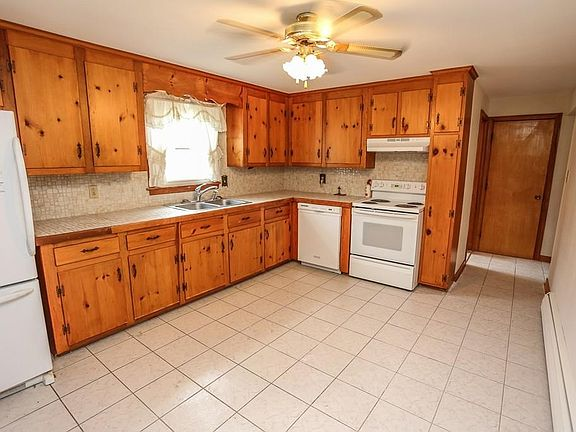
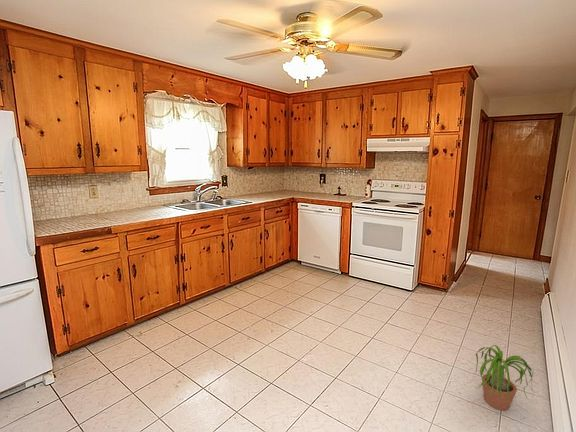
+ potted plant (505, 382)
